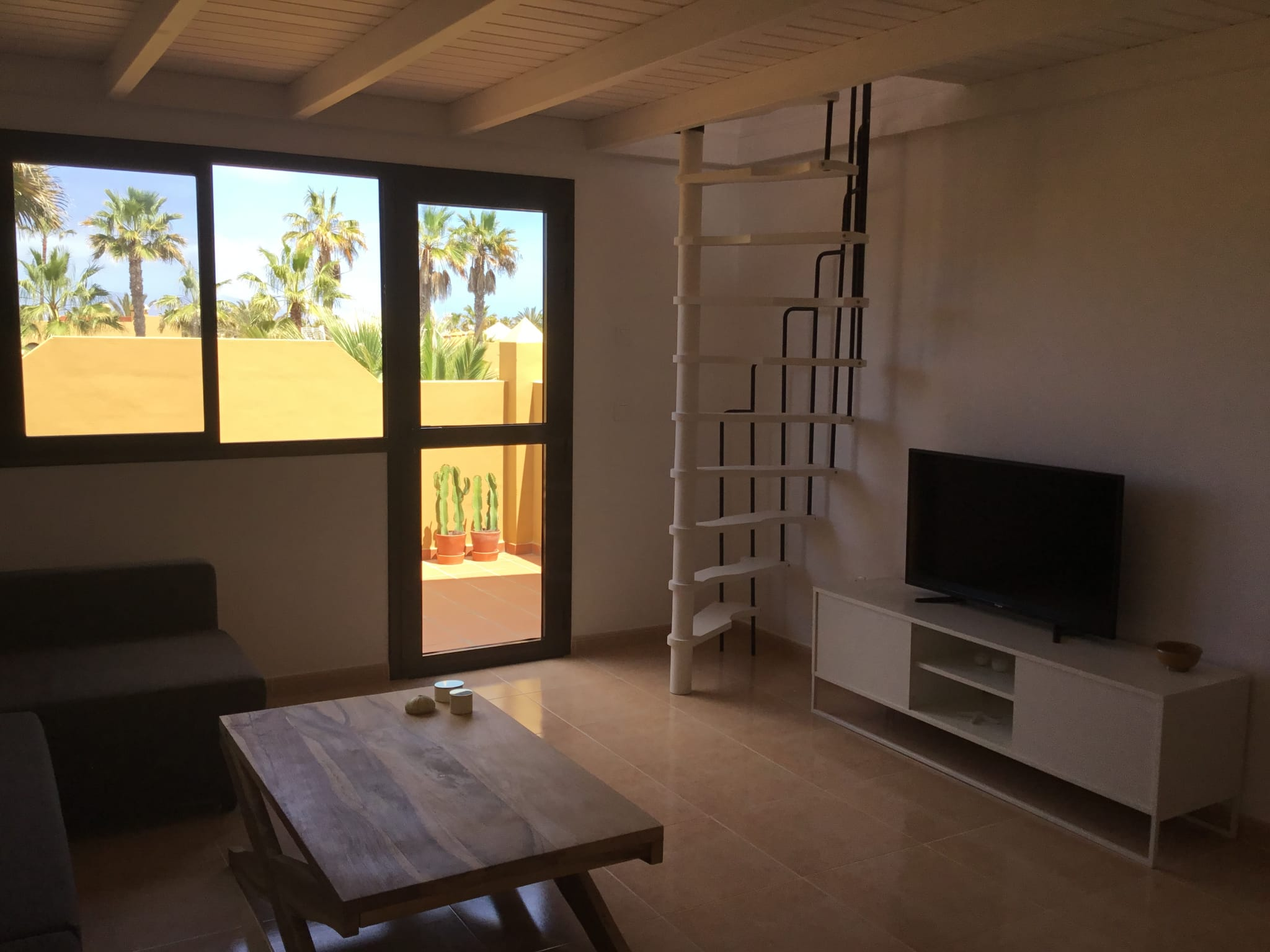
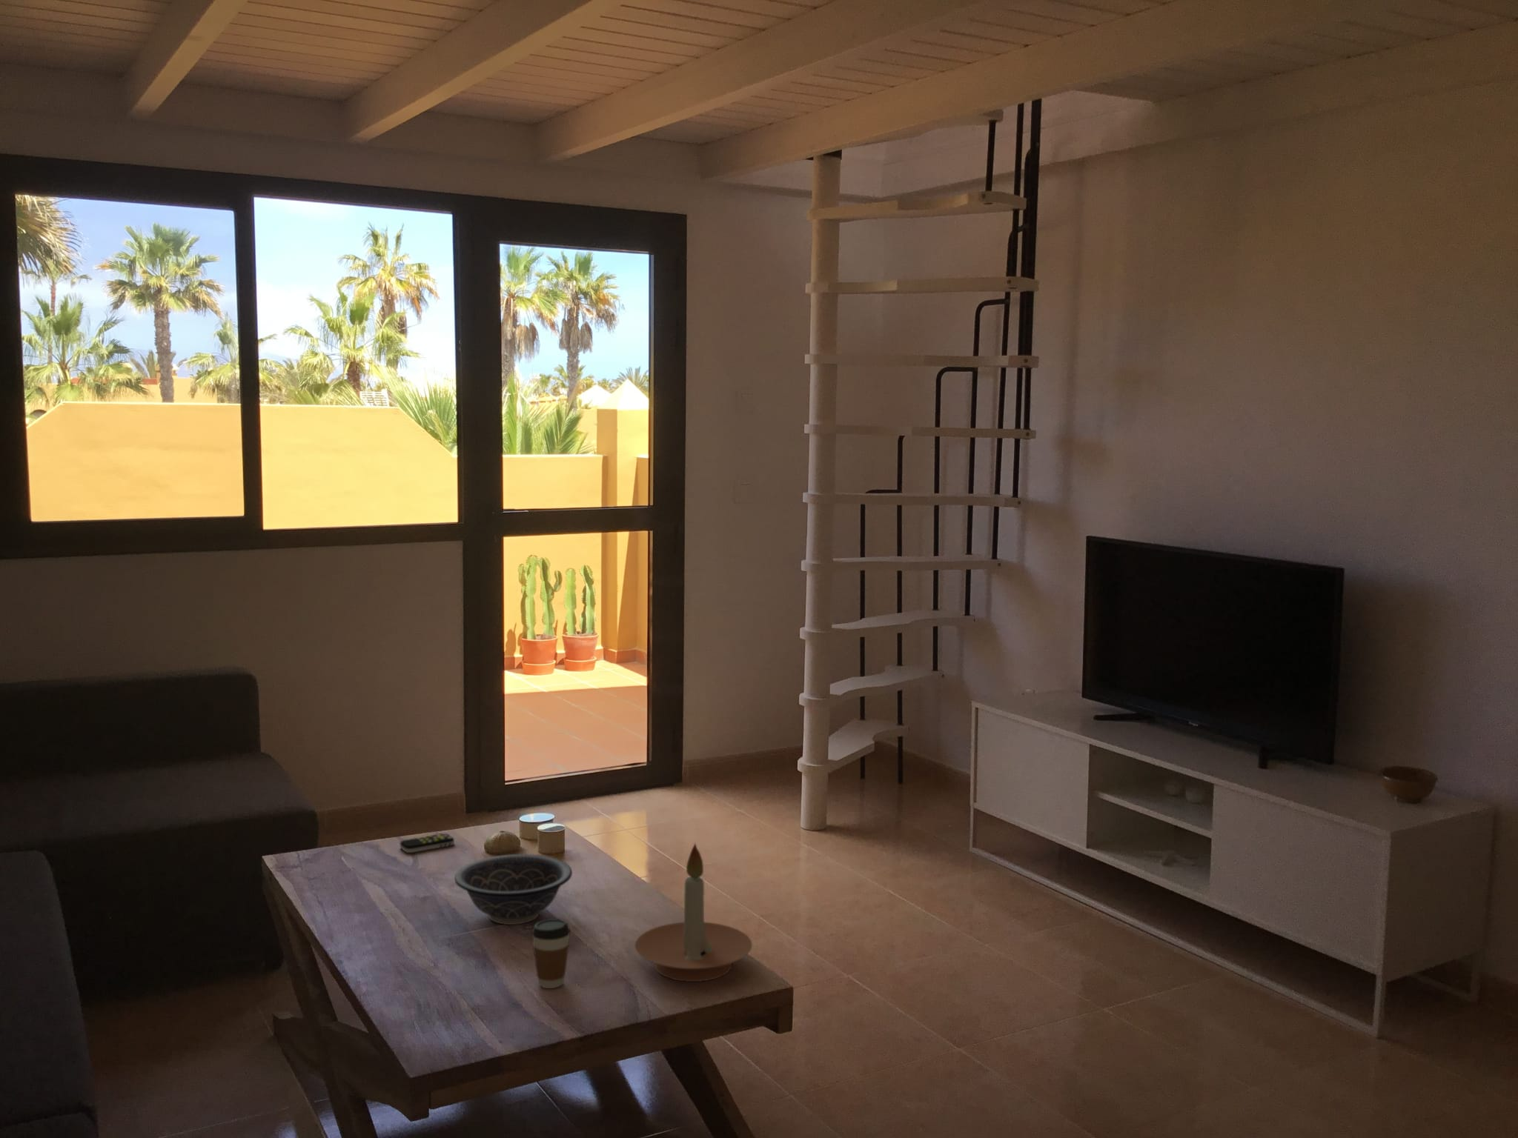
+ coffee cup (551, 954)
+ candle holder (693, 904)
+ decorative bowl (514, 894)
+ remote control (427, 843)
